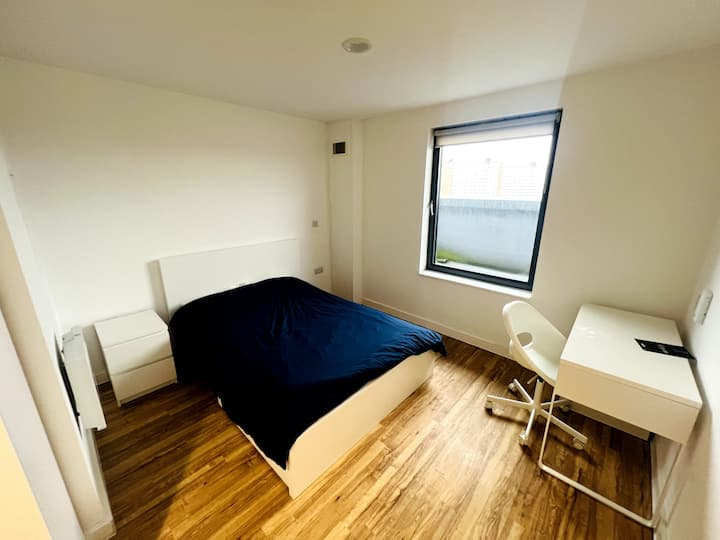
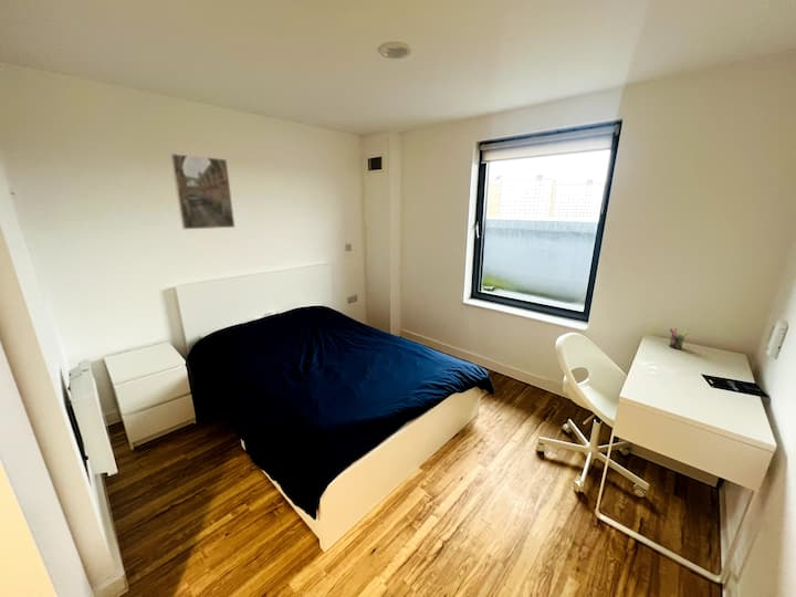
+ pen holder (678, 337)
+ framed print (205, 193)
